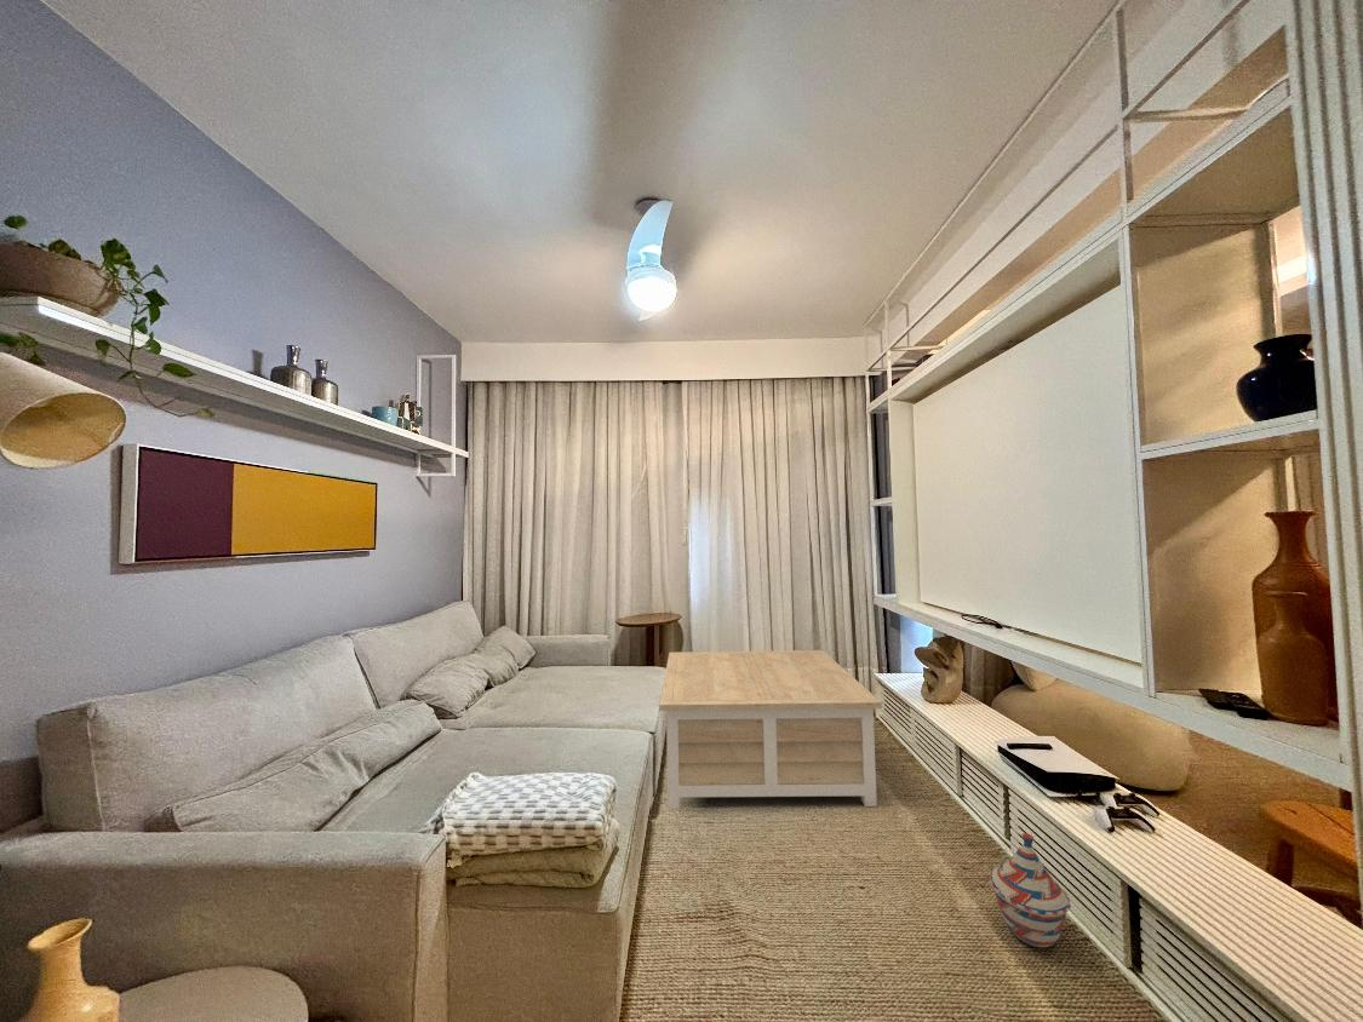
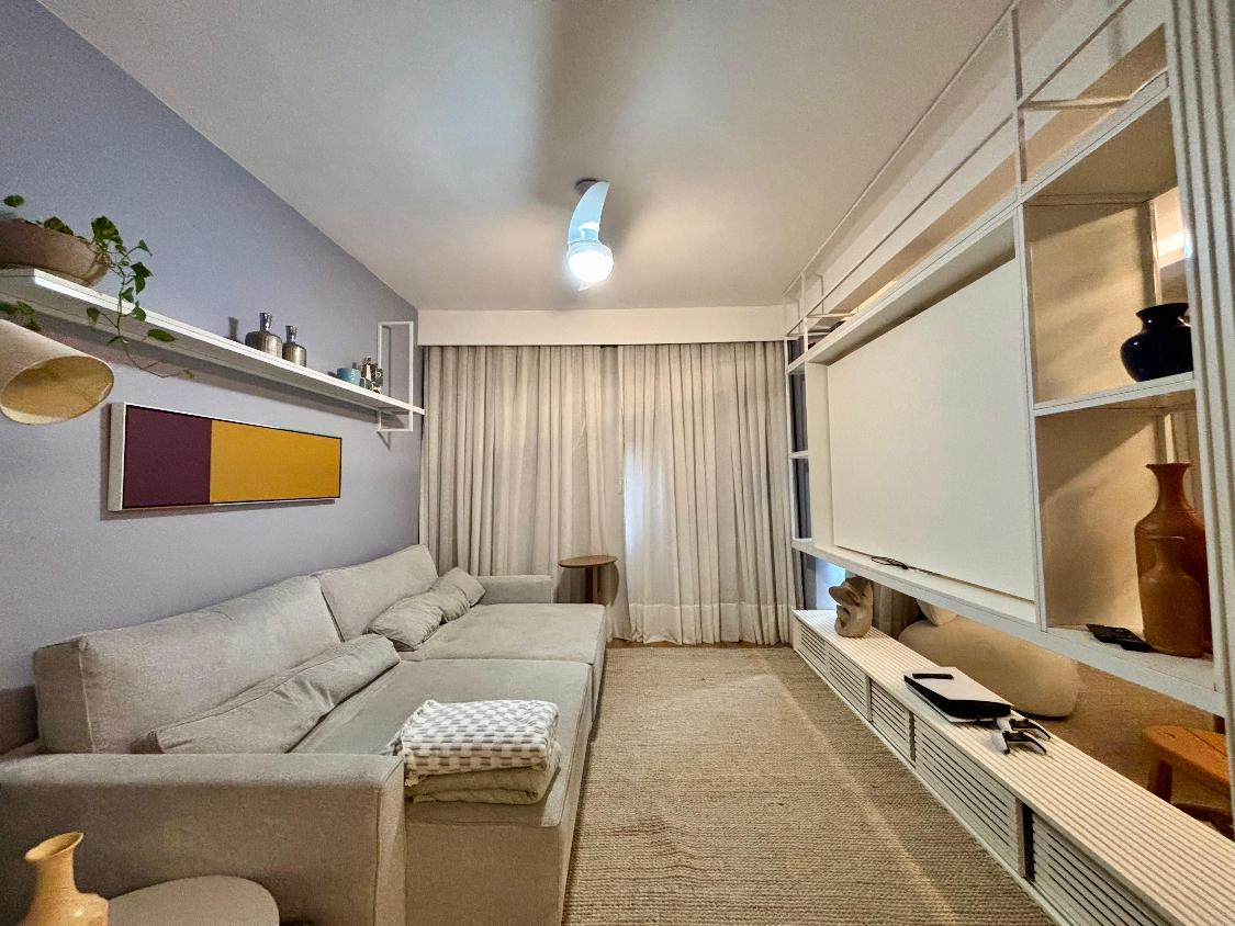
- woven basket (1027, 884)
- coffee table (756, 716)
